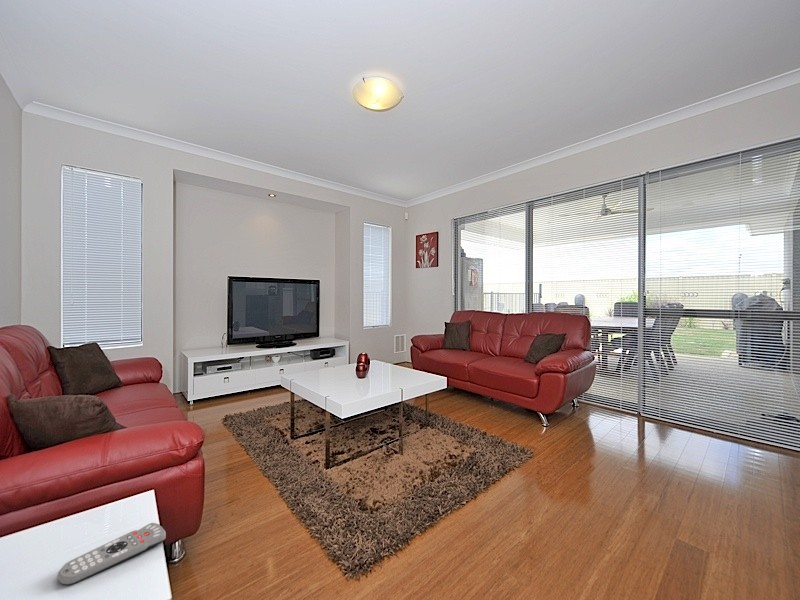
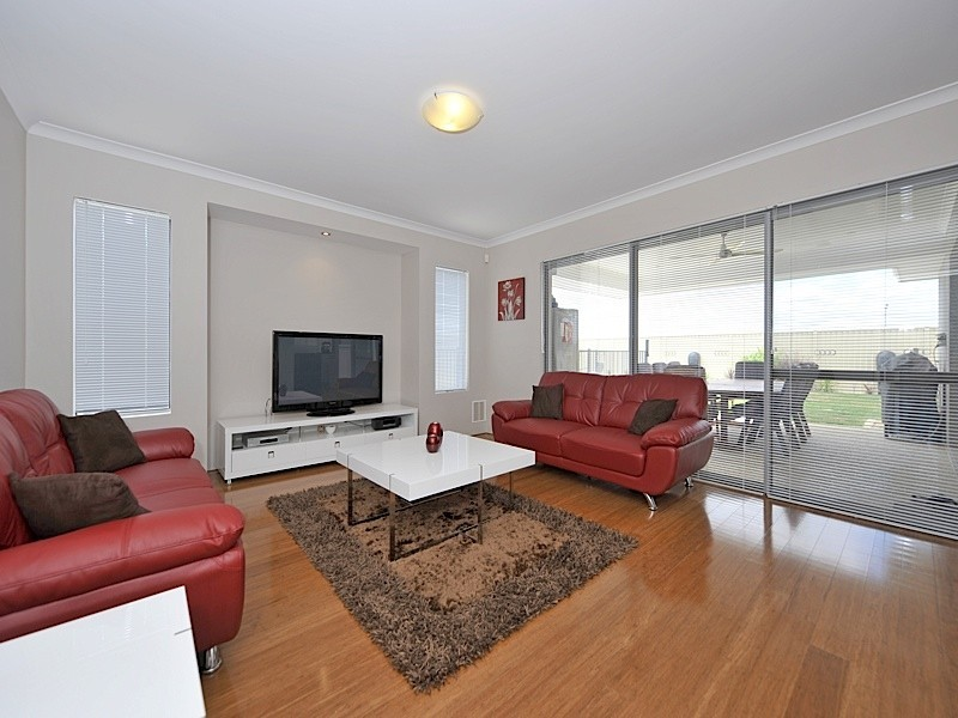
- remote control (115, 552)
